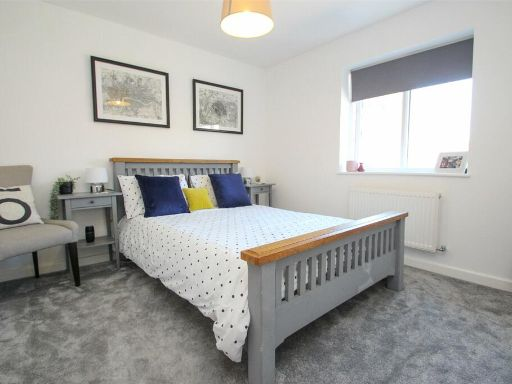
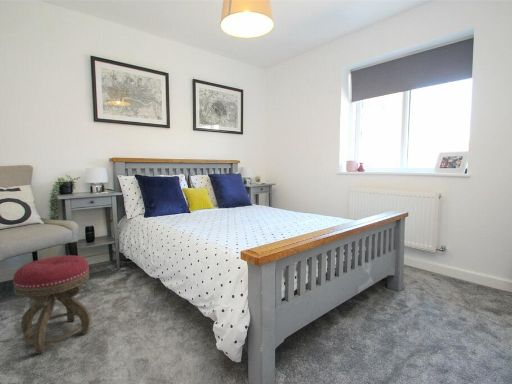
+ stool (54, 298)
